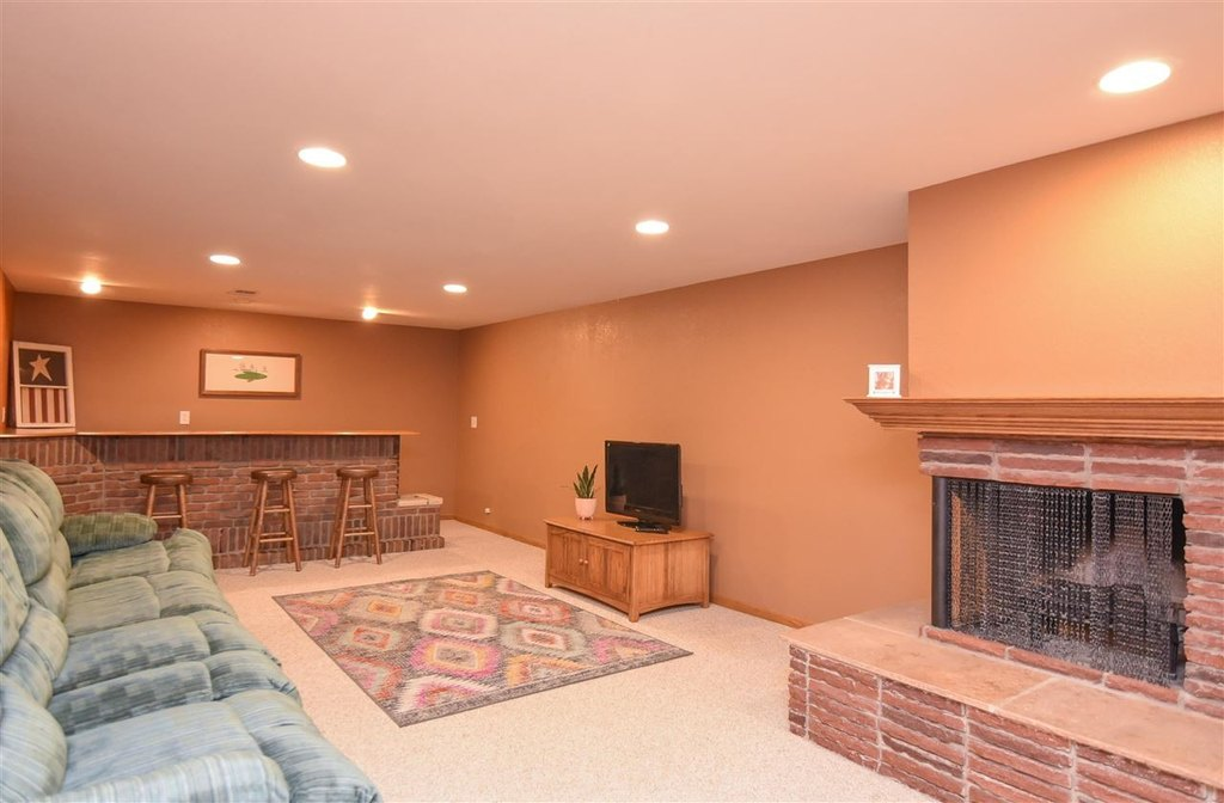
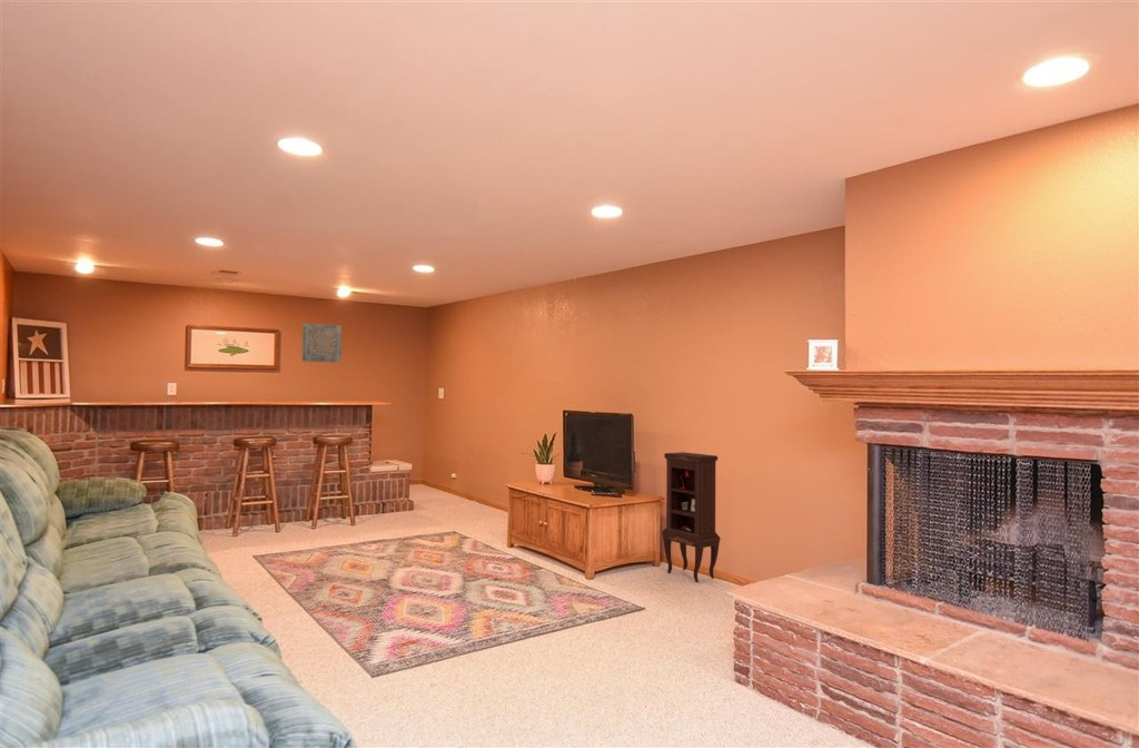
+ cabinet (690, 514)
+ wall art (321, 343)
